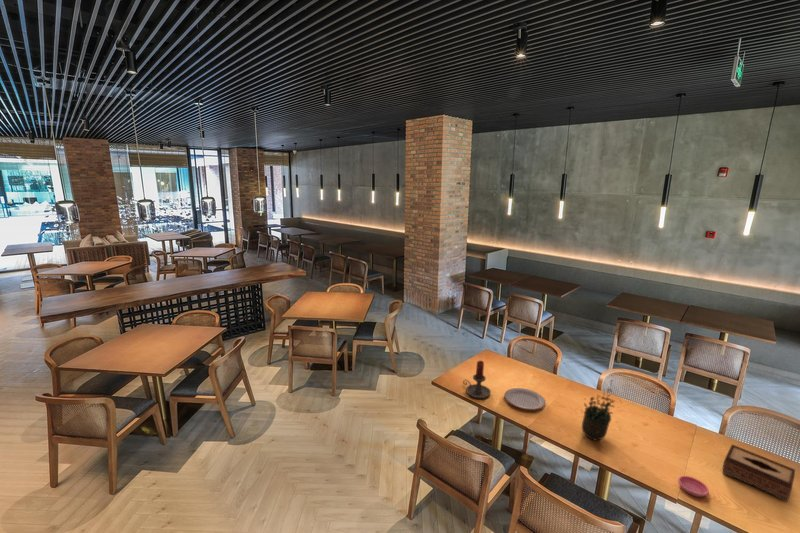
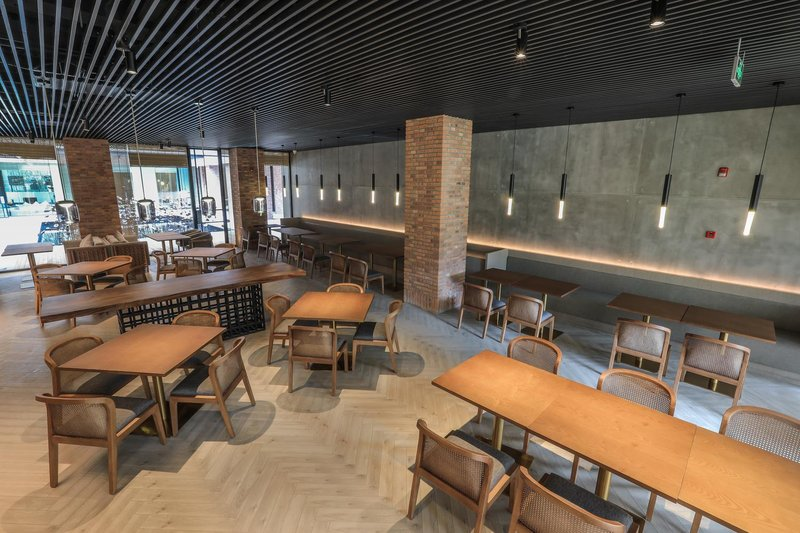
- plate (524, 399)
- candle holder (476, 376)
- tissue box (757, 471)
- potted plant (600, 411)
- saucer (692, 487)
